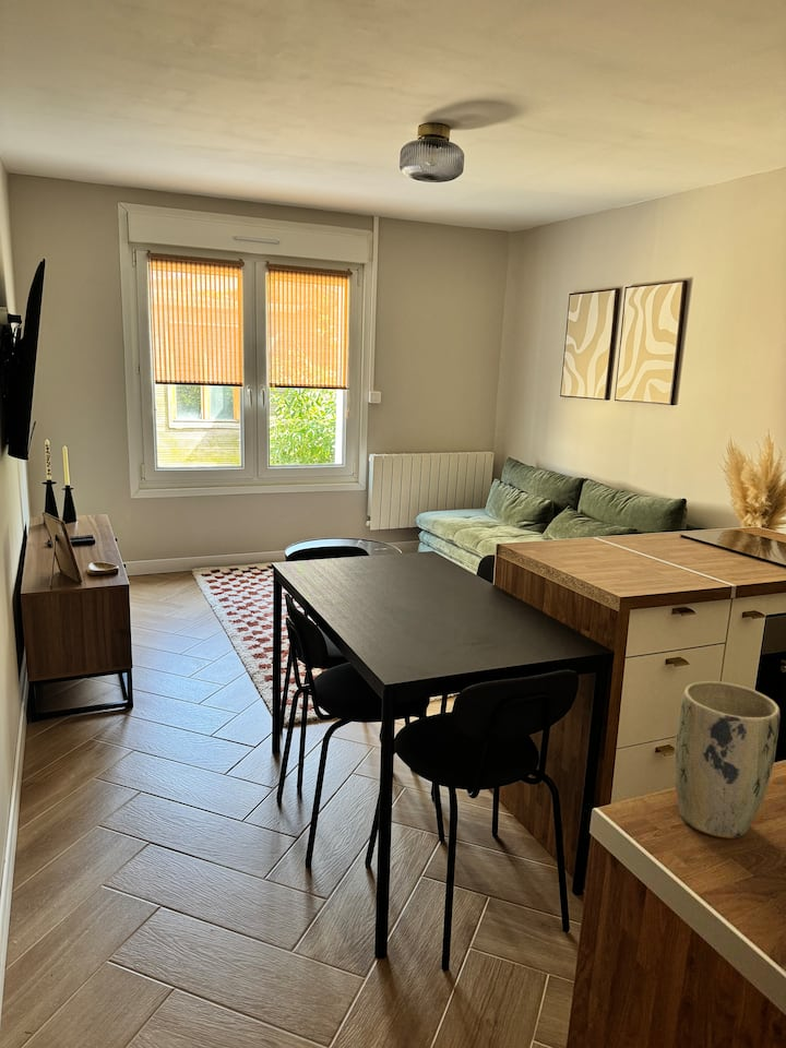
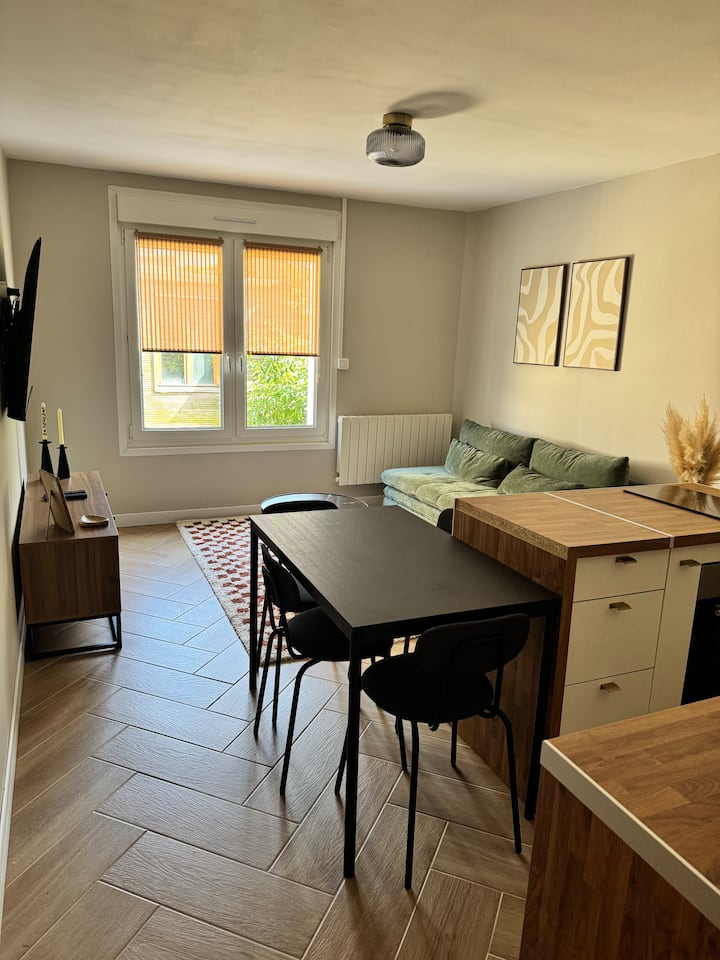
- plant pot (722, 760)
